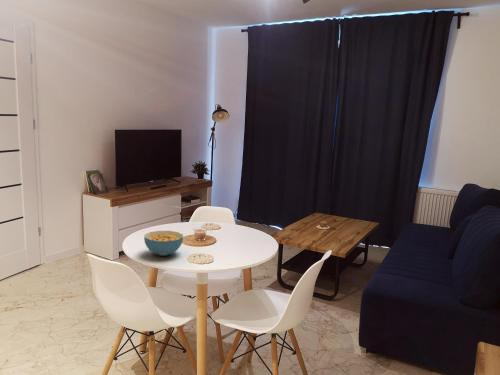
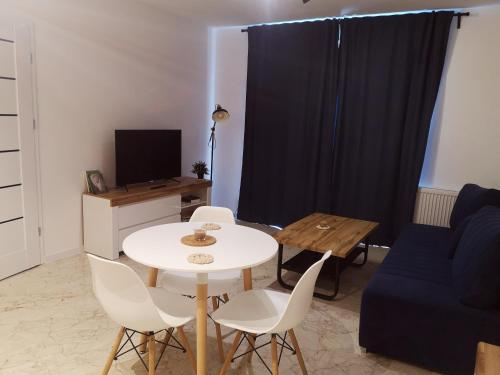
- cereal bowl (163, 244)
